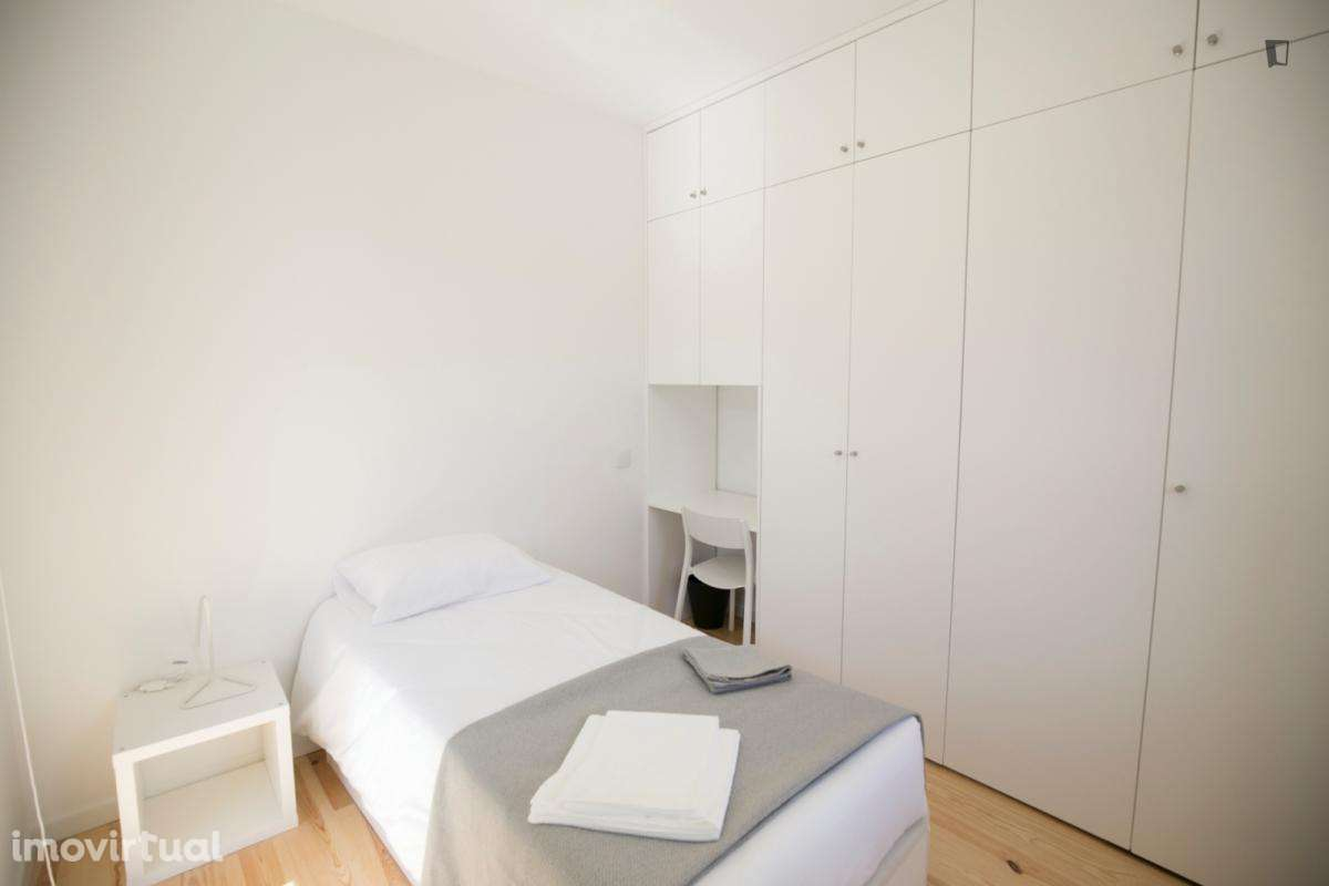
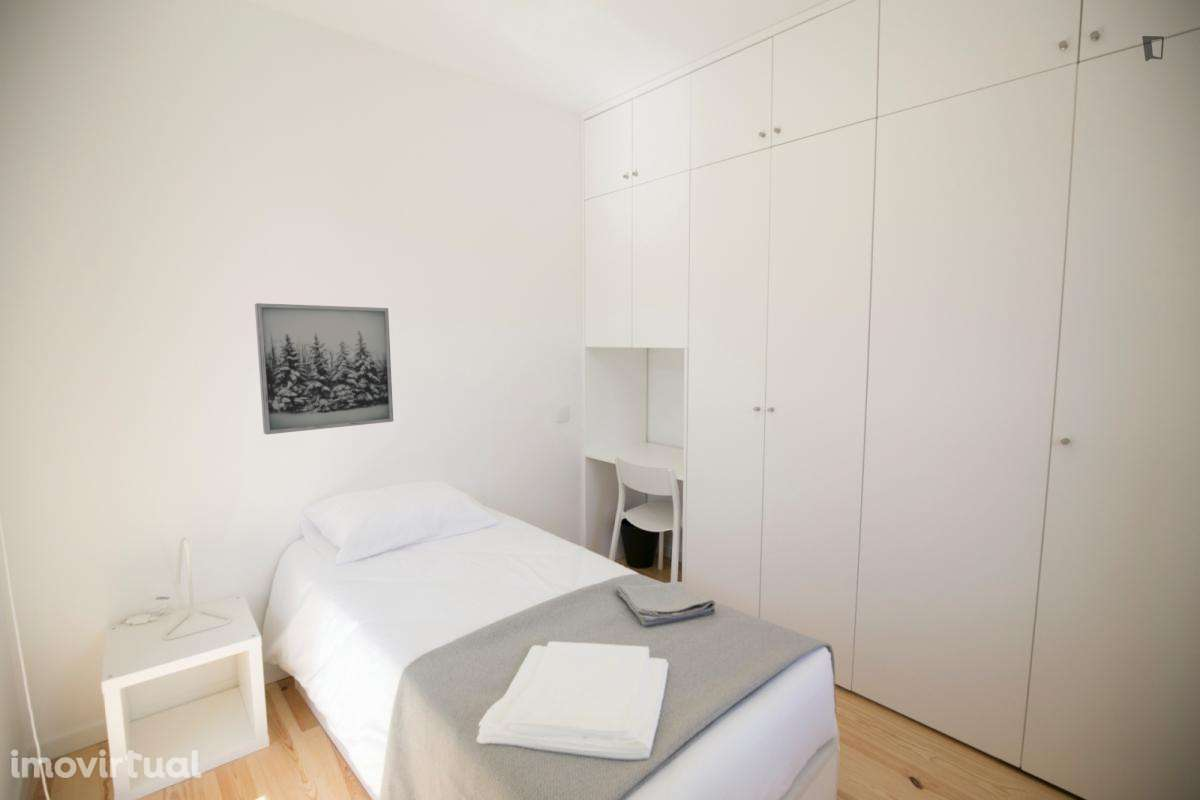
+ wall art (329, 367)
